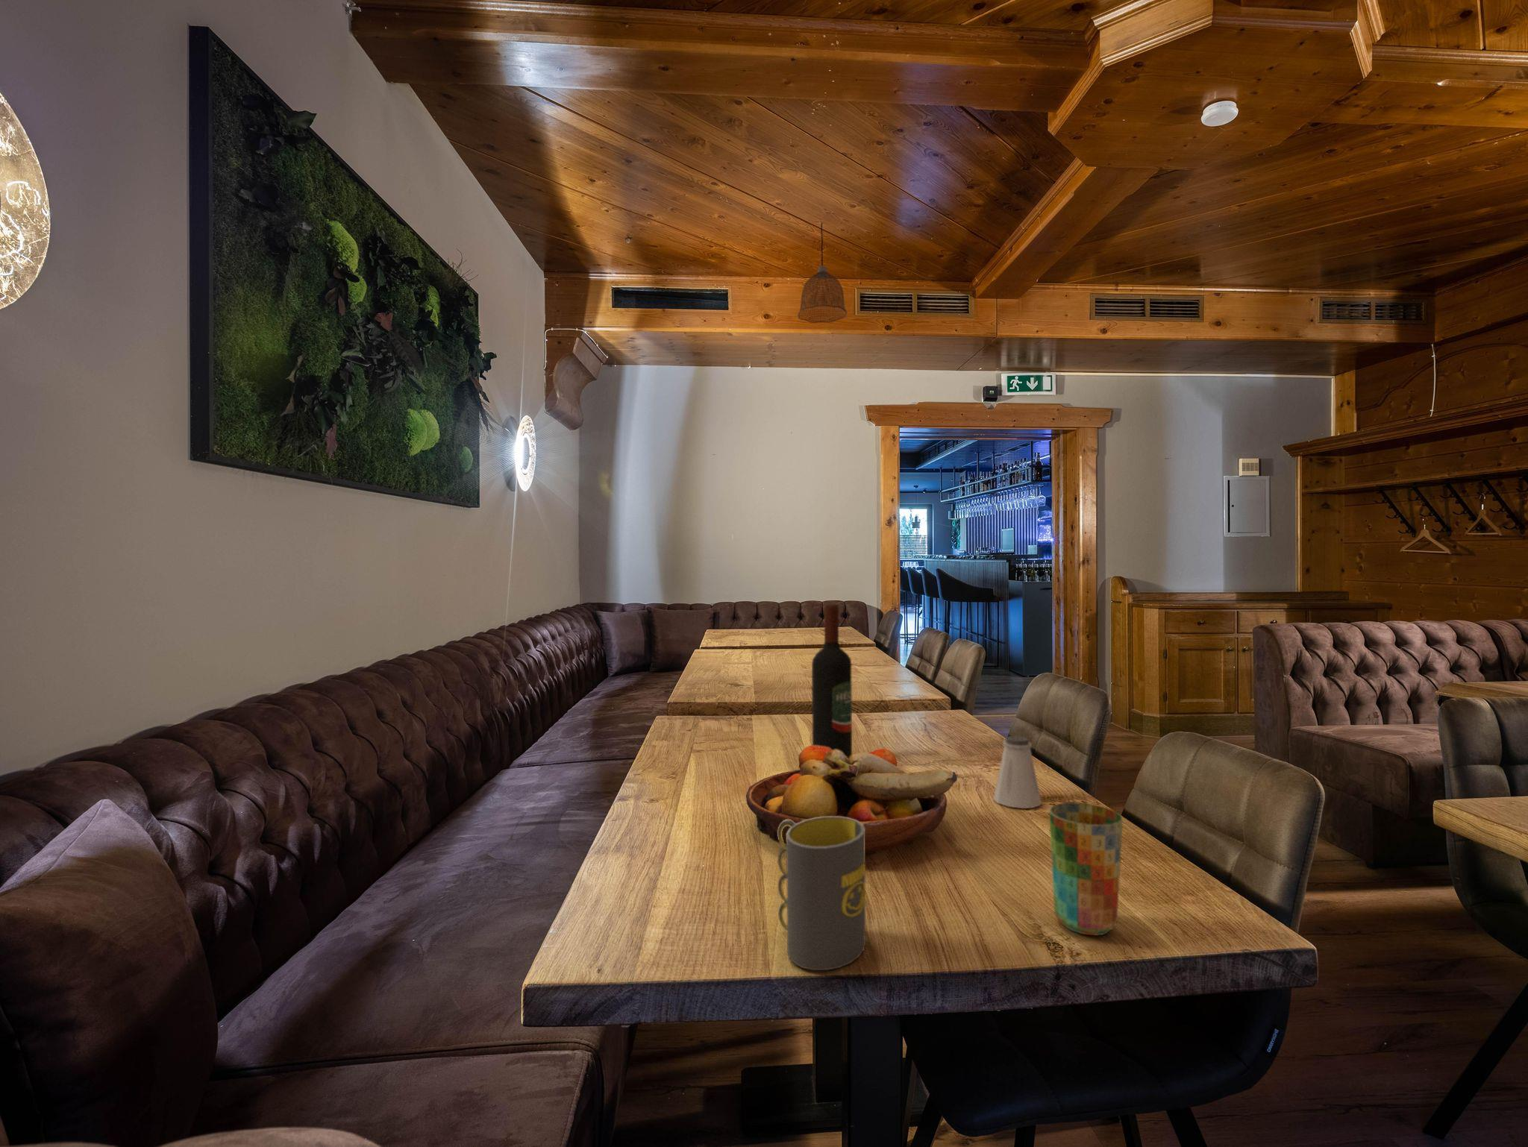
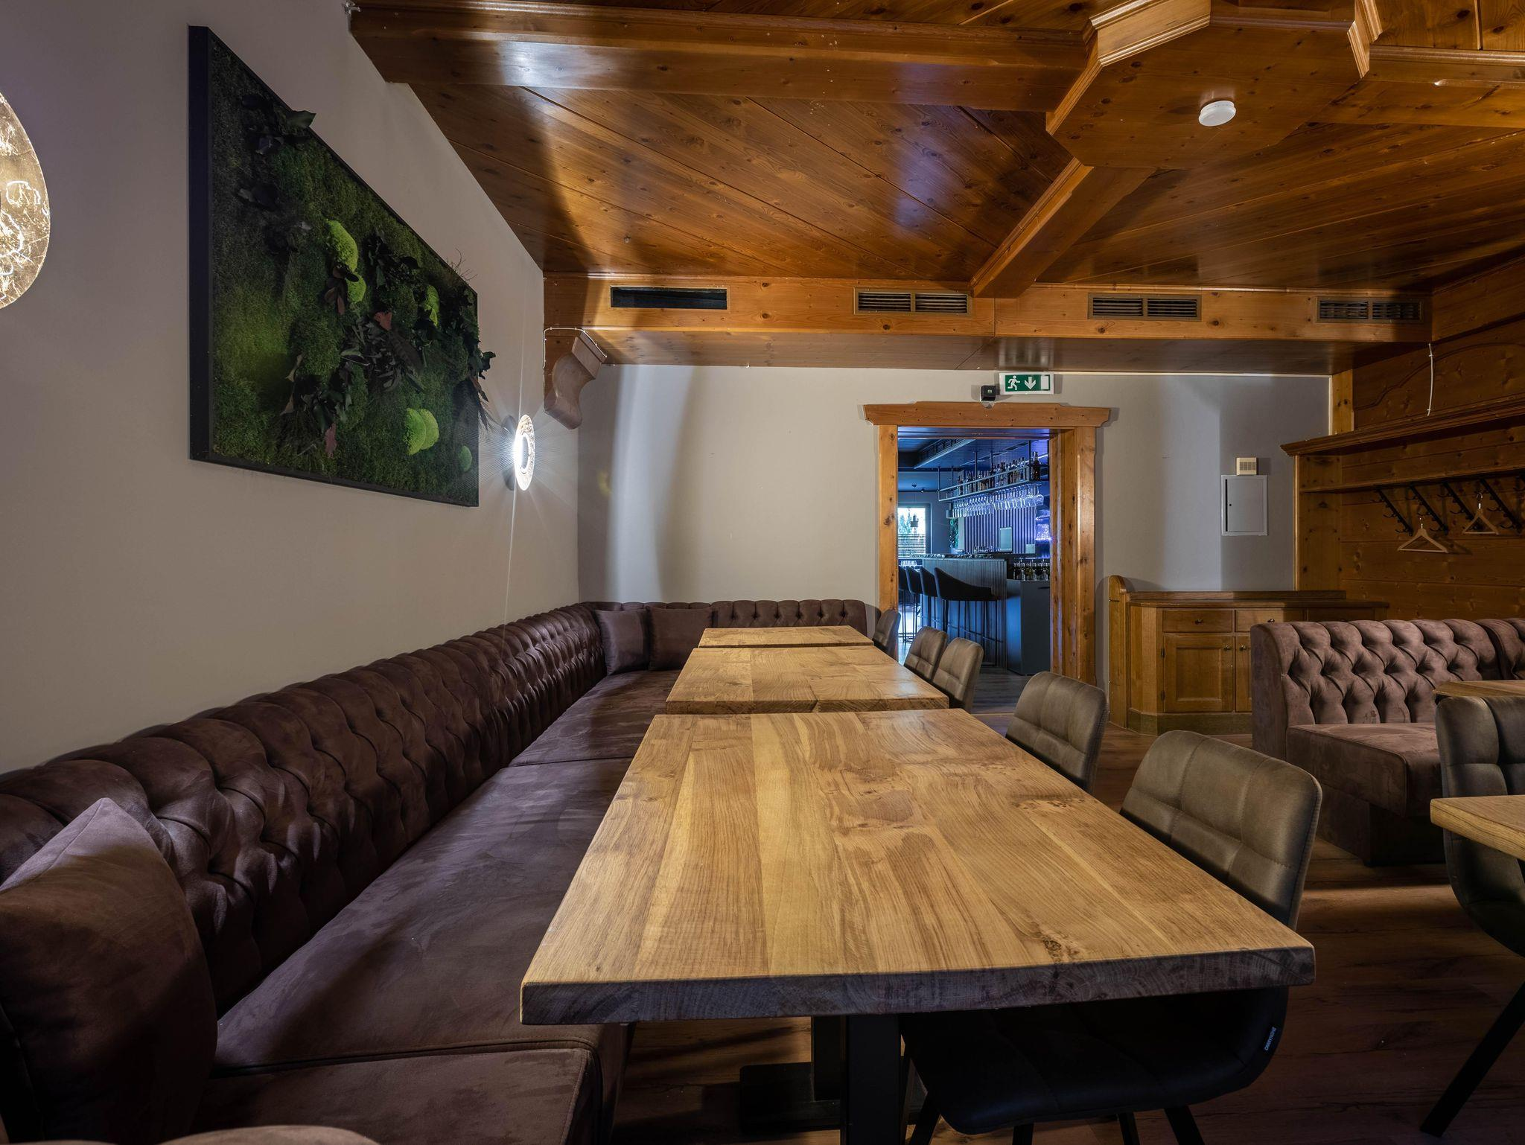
- pendant lamp (822, 269)
- mug (818, 886)
- cup (1085, 867)
- saltshaker (1017, 769)
- wine bottle (831, 683)
- fruit bowl (847, 784)
